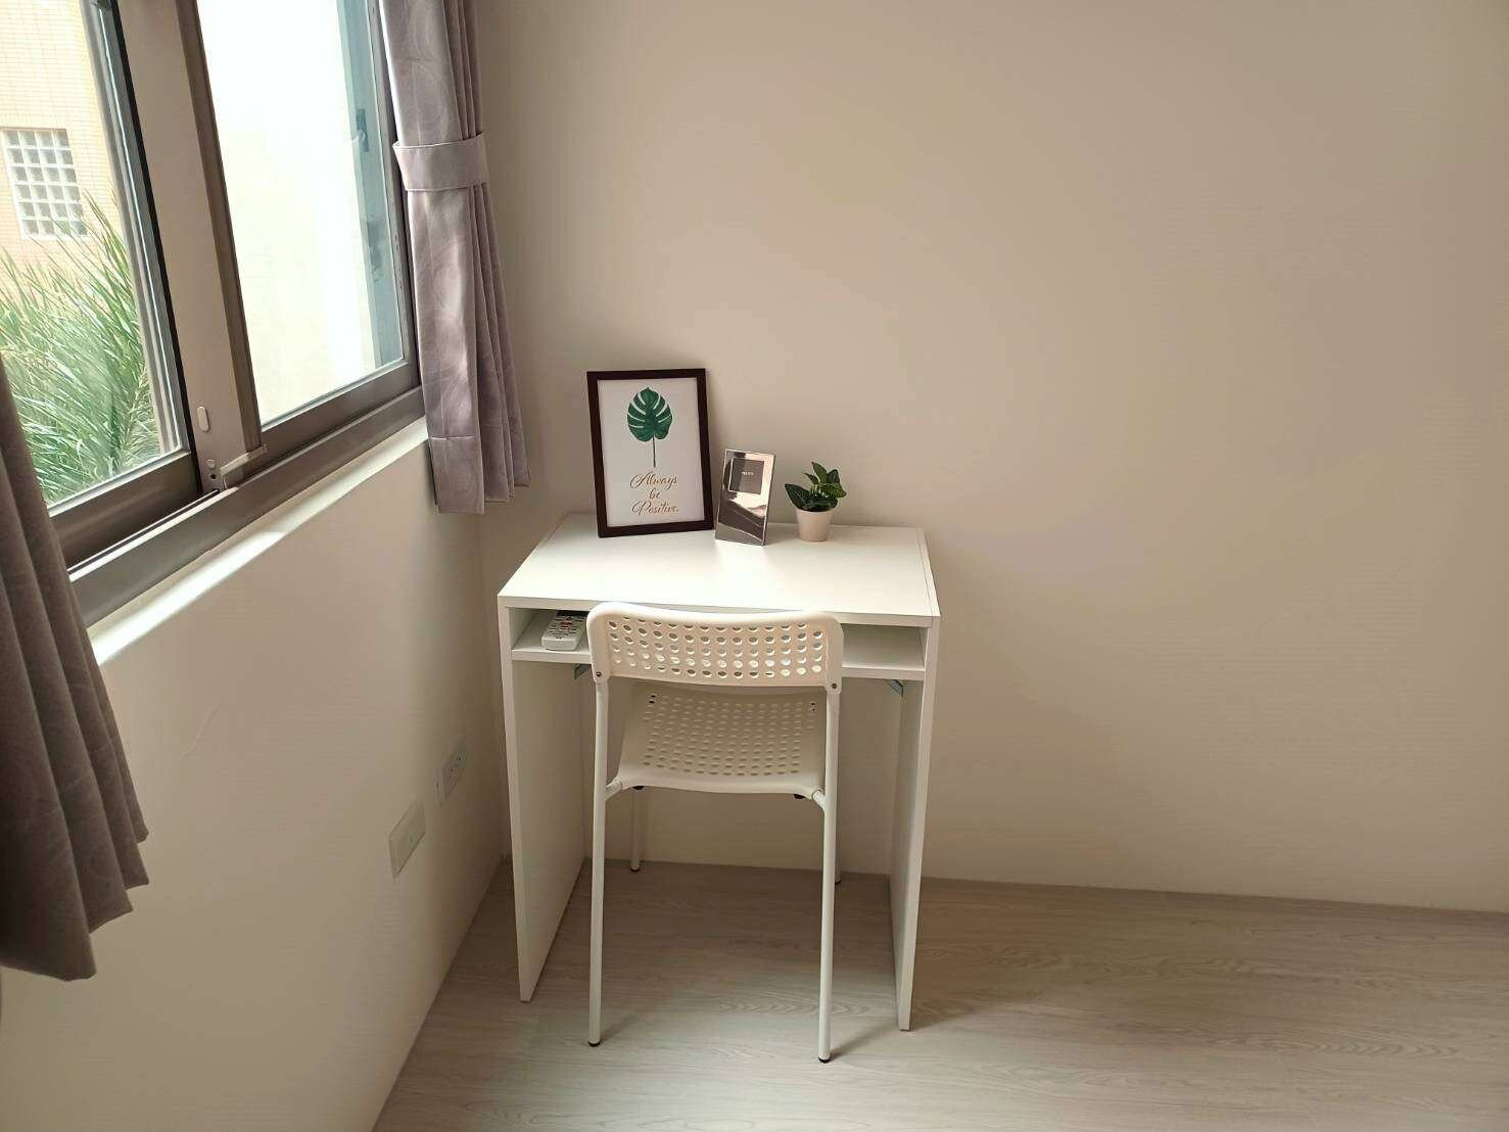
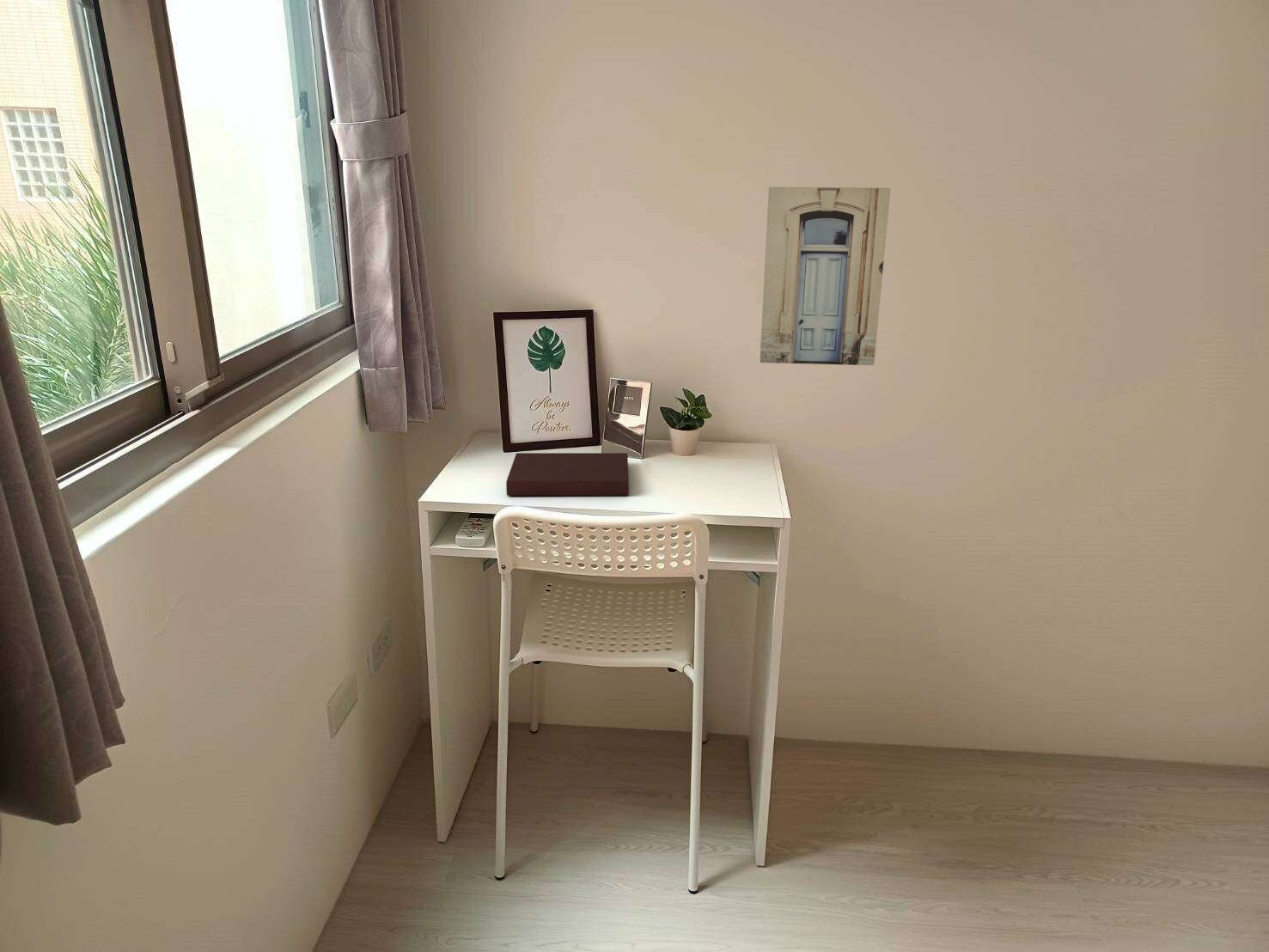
+ wall art (822, 278)
+ notebook (570, 473)
